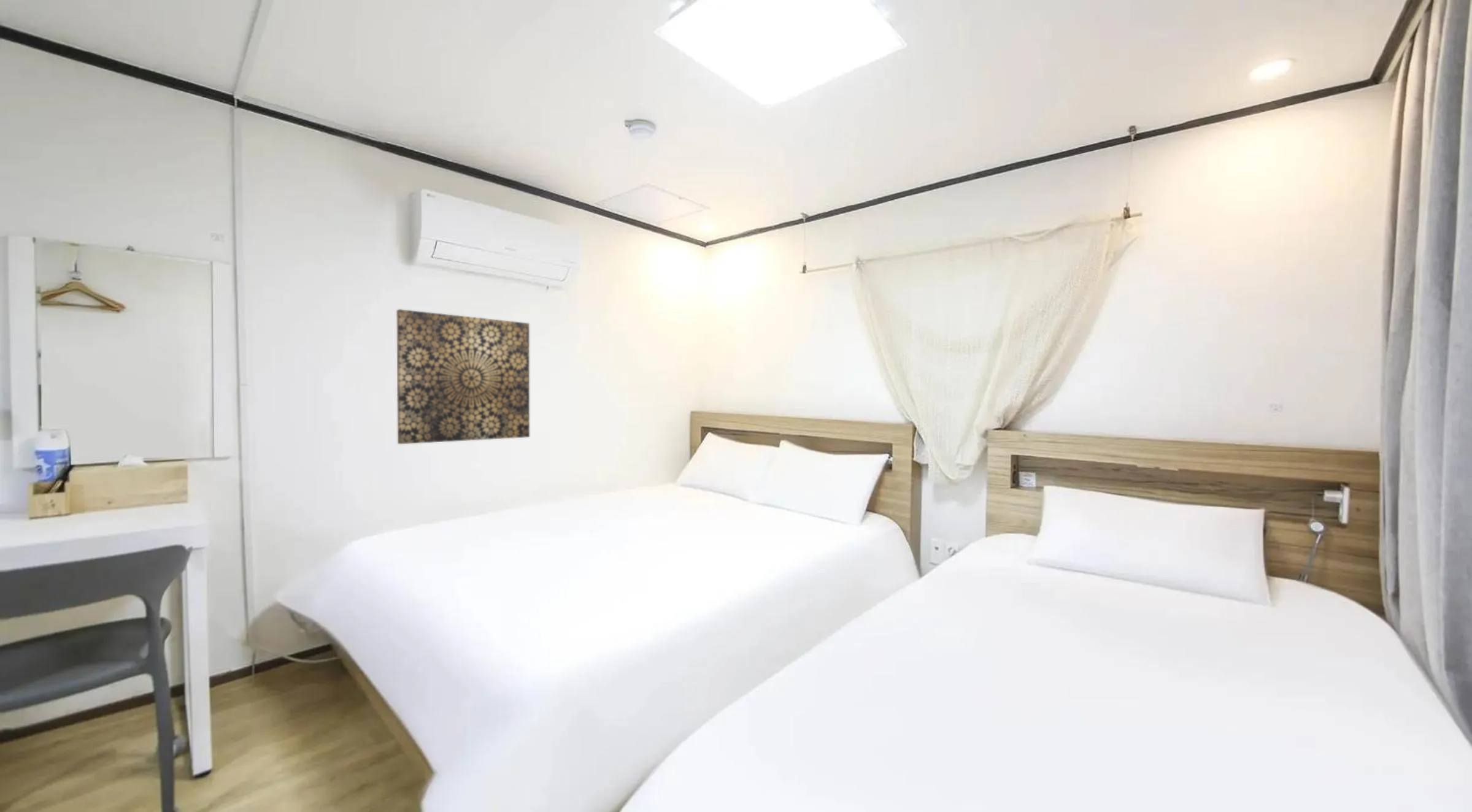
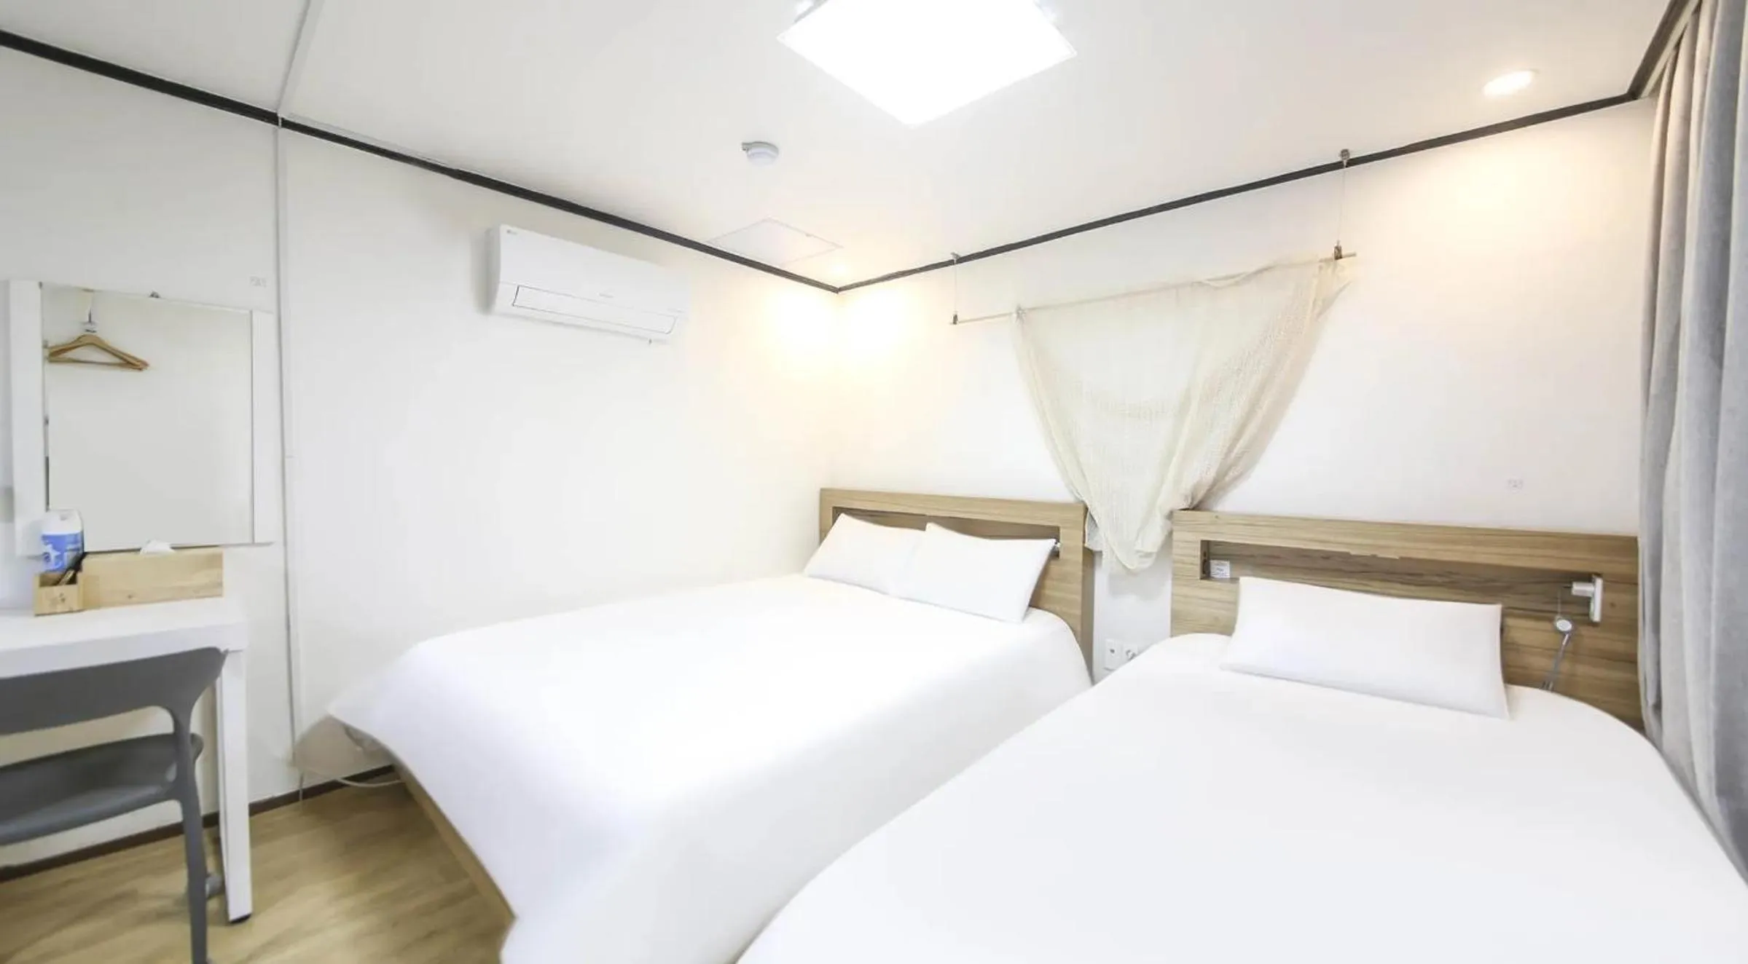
- wall art (468, 378)
